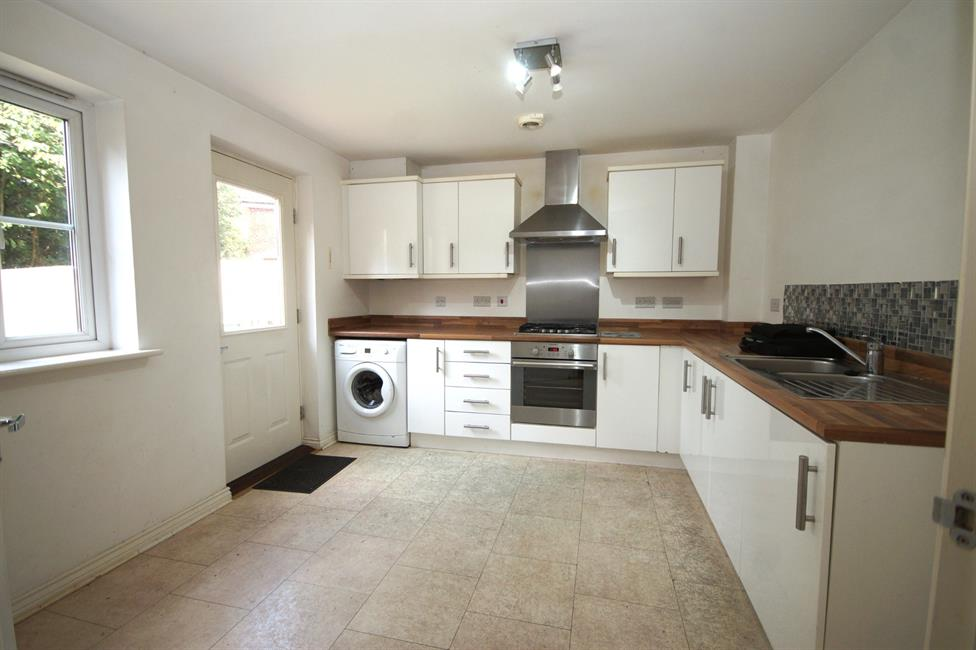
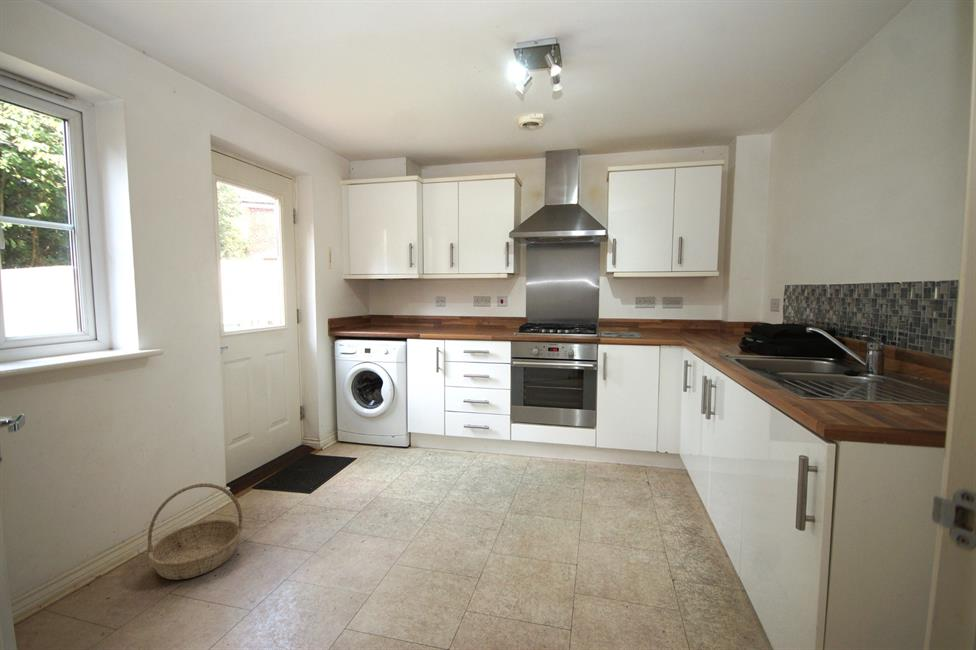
+ basket (196, 522)
